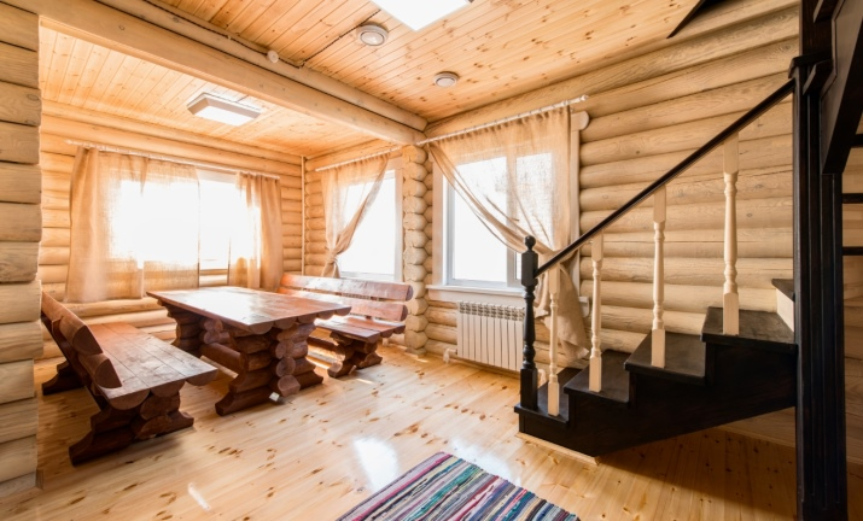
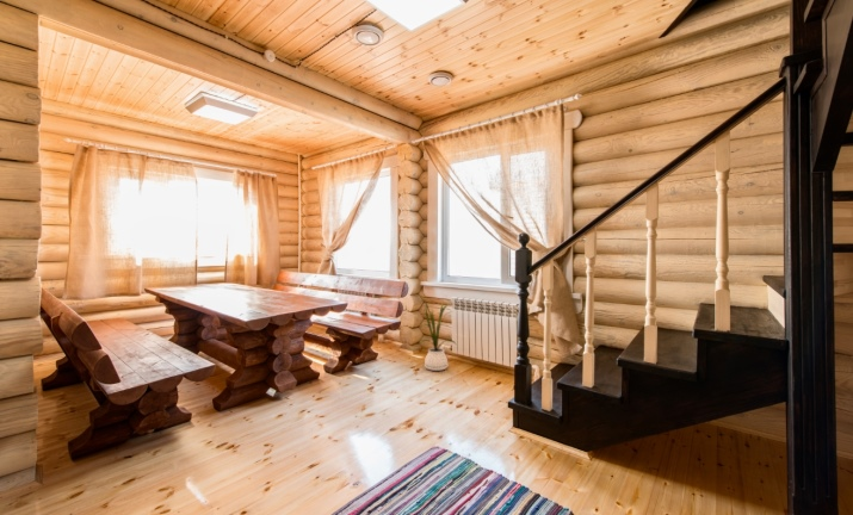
+ house plant (433, 330)
